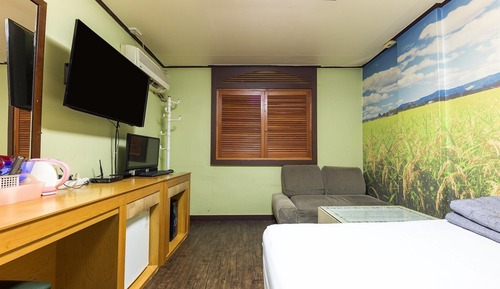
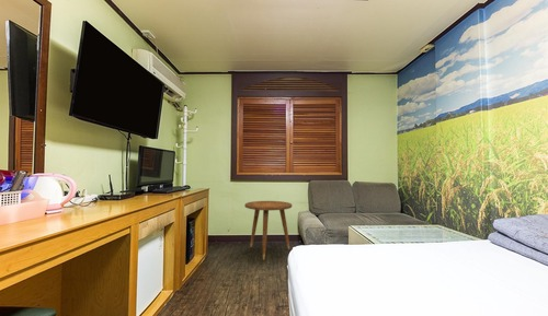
+ side table (266, 227)
